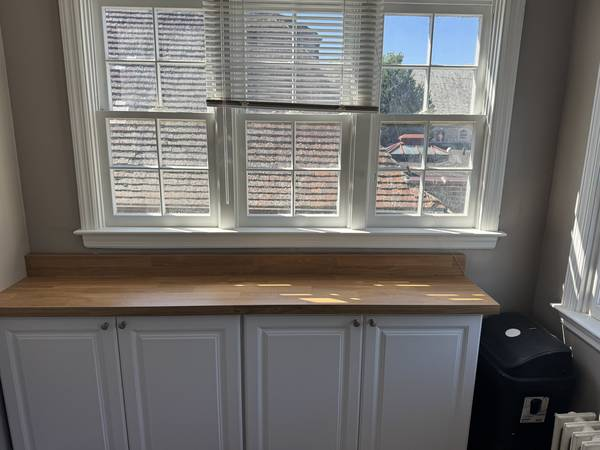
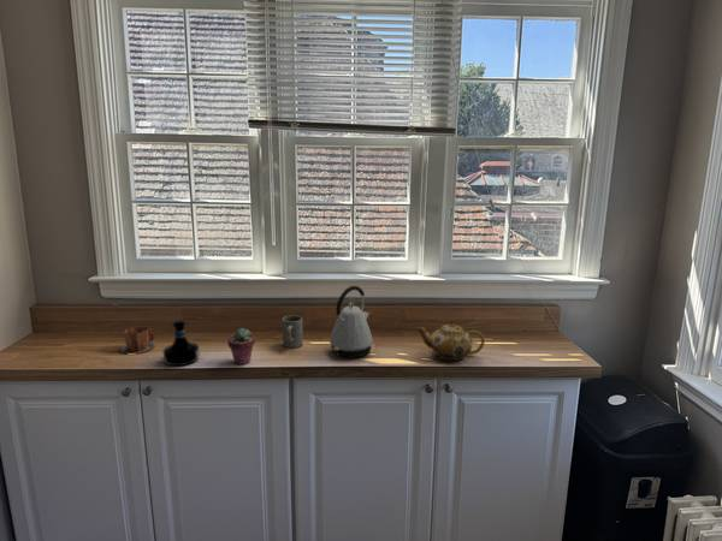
+ teapot (450, 338)
+ tequila bottle (180, 340)
+ mug (291, 333)
+ mug (137, 339)
+ potted succulent (241, 344)
+ kettle (351, 319)
